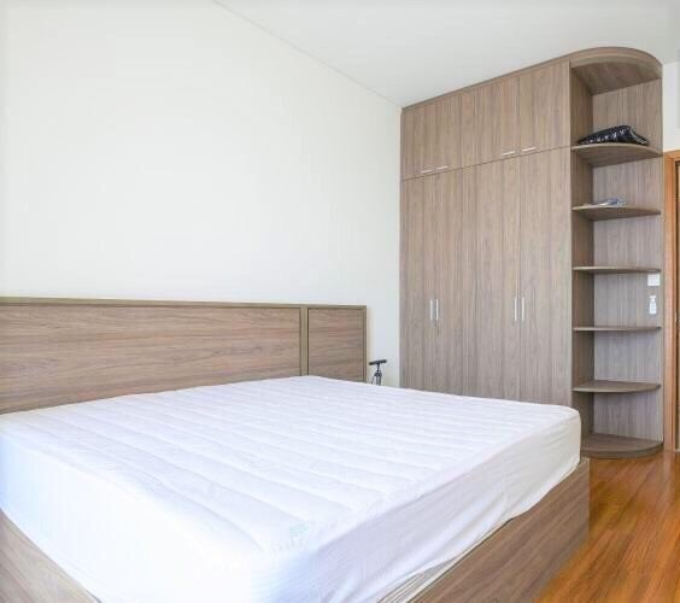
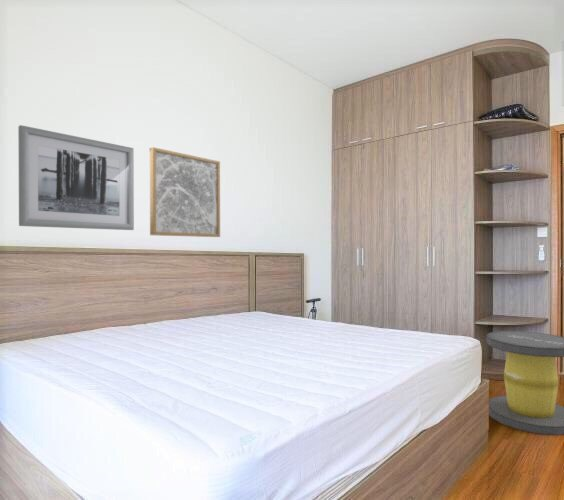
+ wall art (187, 195)
+ wall art (81, 183)
+ stool (530, 378)
